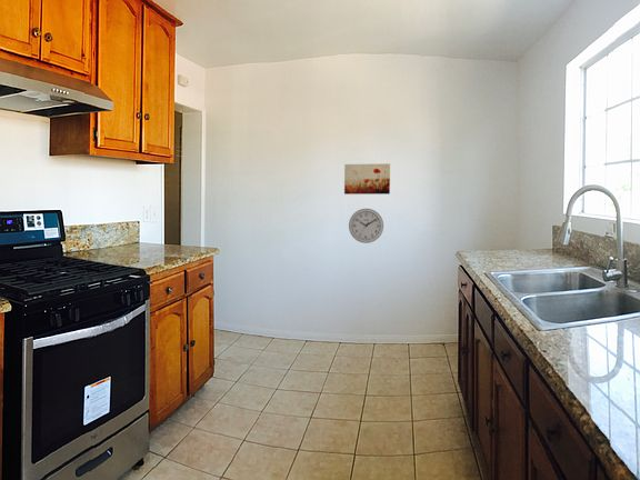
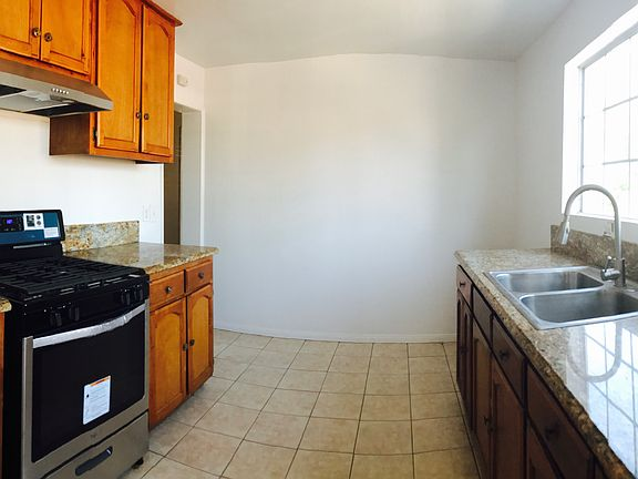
- wall art (367, 179)
- wall clock (366, 226)
